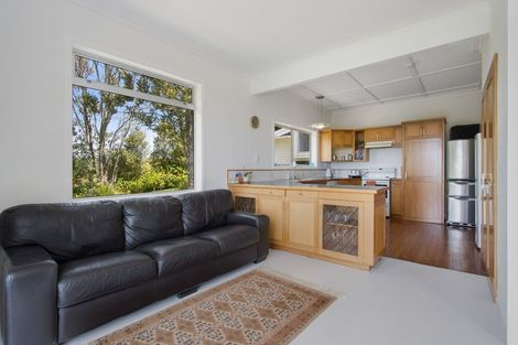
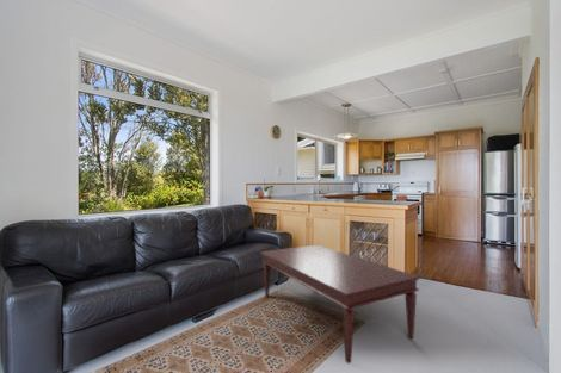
+ coffee table (327, 287)
